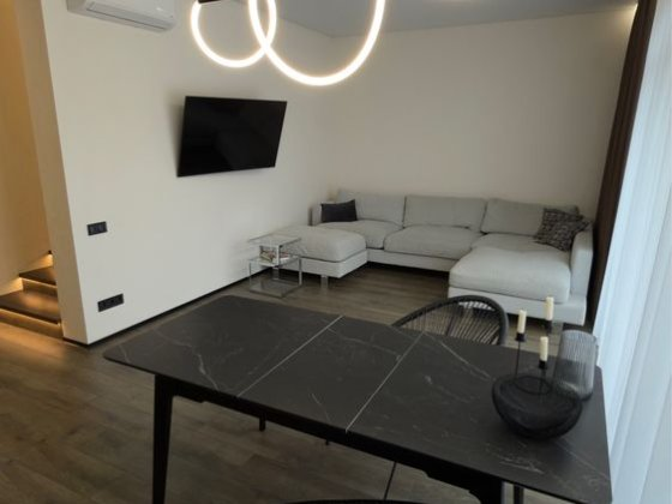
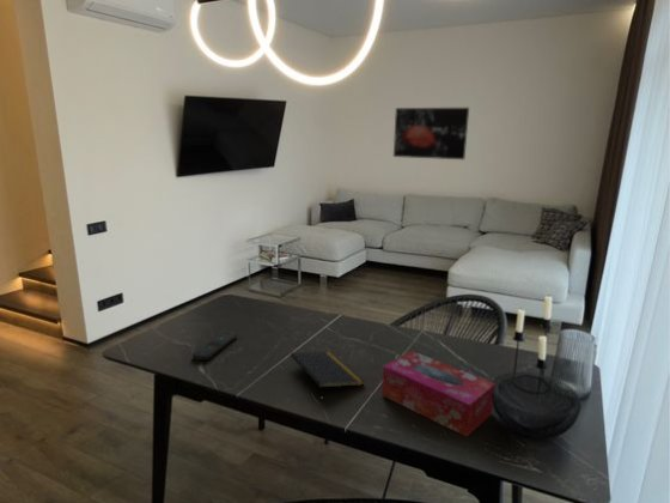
+ wall art (430, 133)
+ tissue box (436, 389)
+ remote control (215, 345)
+ notepad (325, 368)
